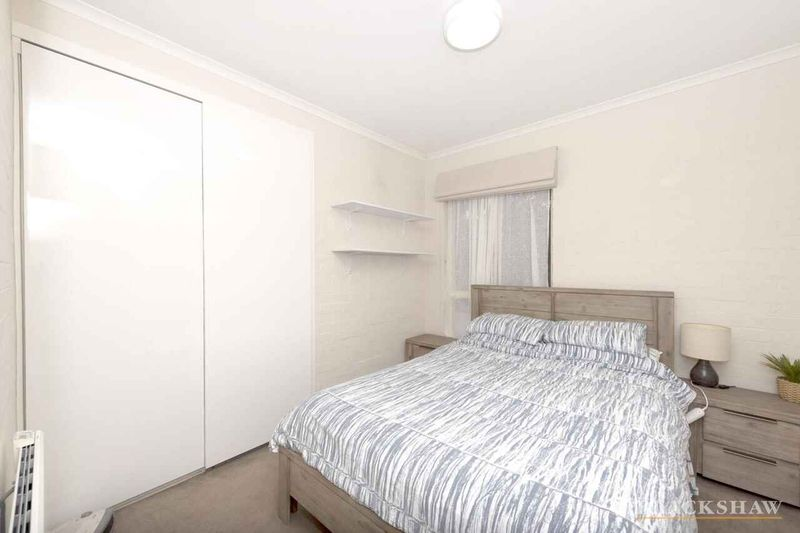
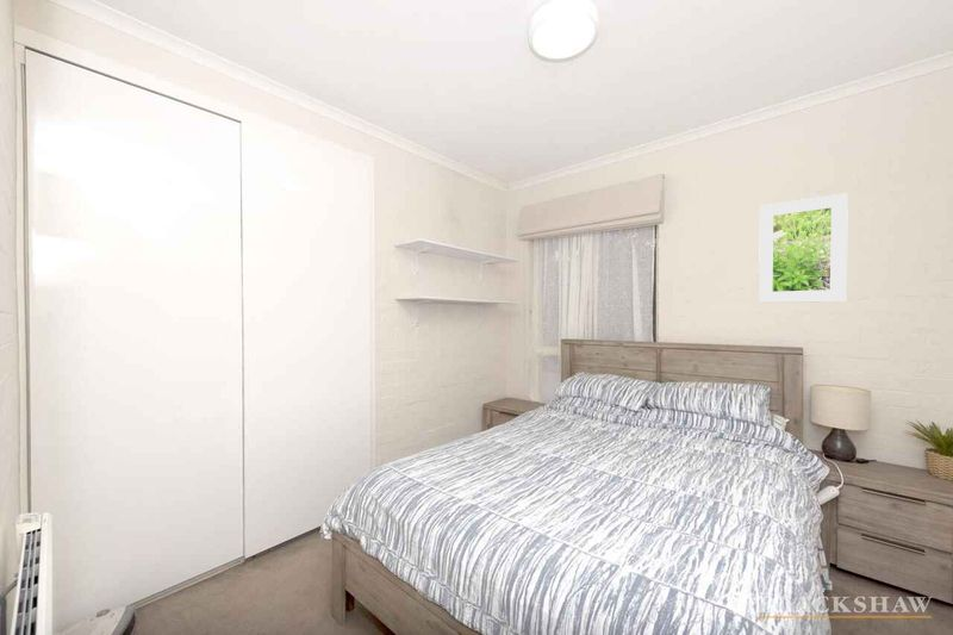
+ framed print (801, 250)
